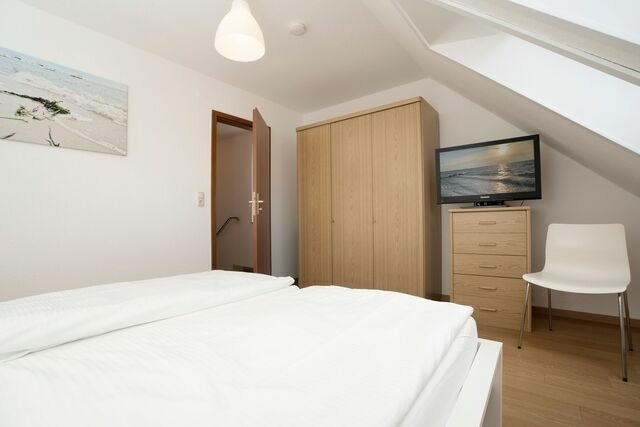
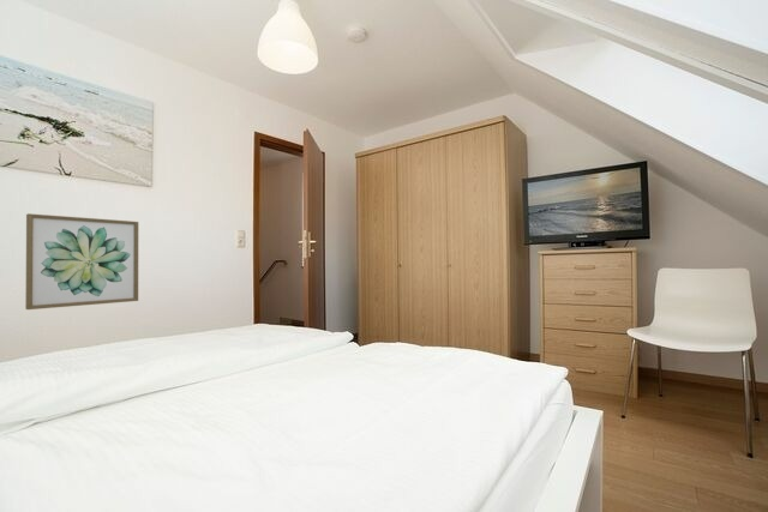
+ wall art (86, 261)
